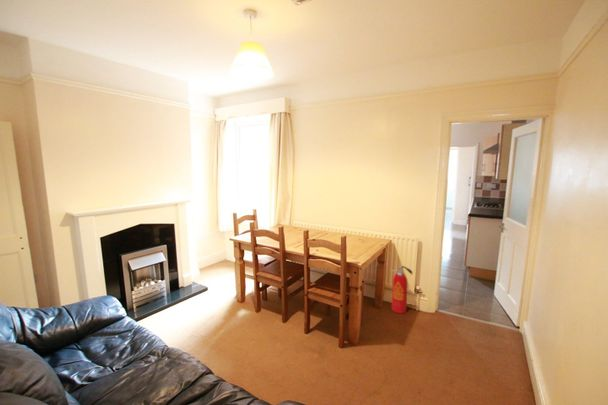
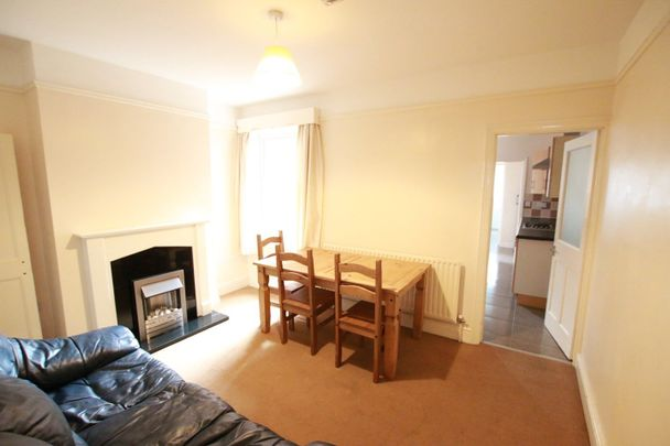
- fire extinguisher (400, 288)
